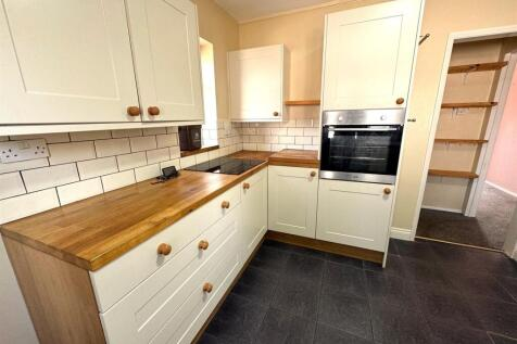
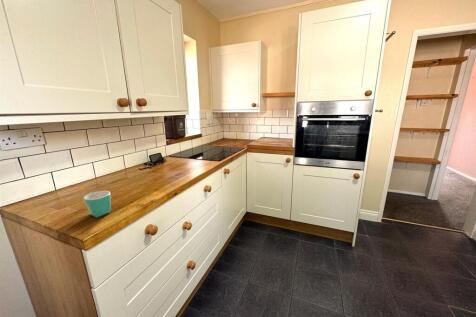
+ mug (96, 203)
